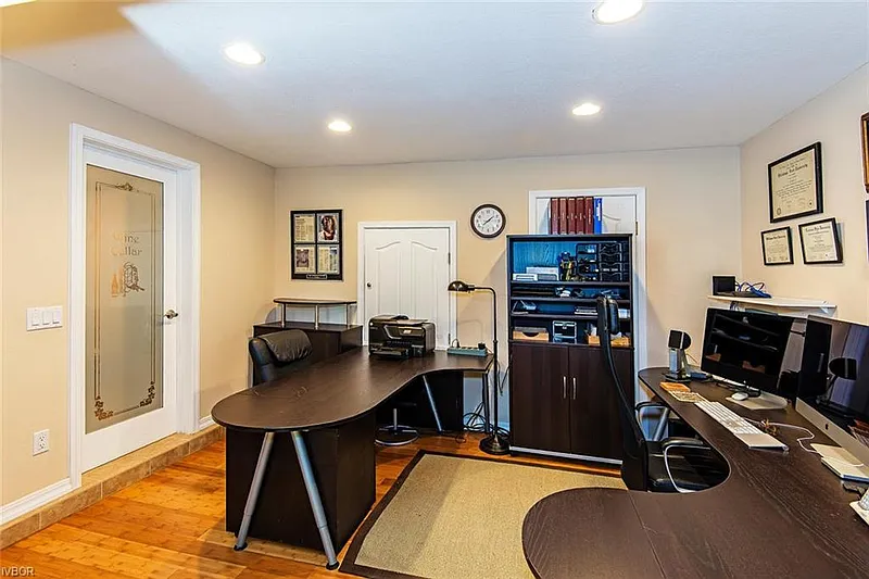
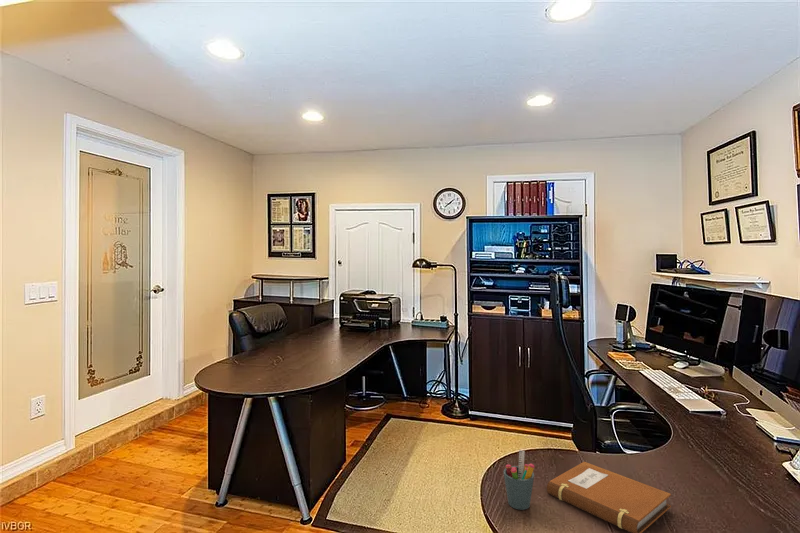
+ pen holder (519, 480)
+ notebook (604, 493)
